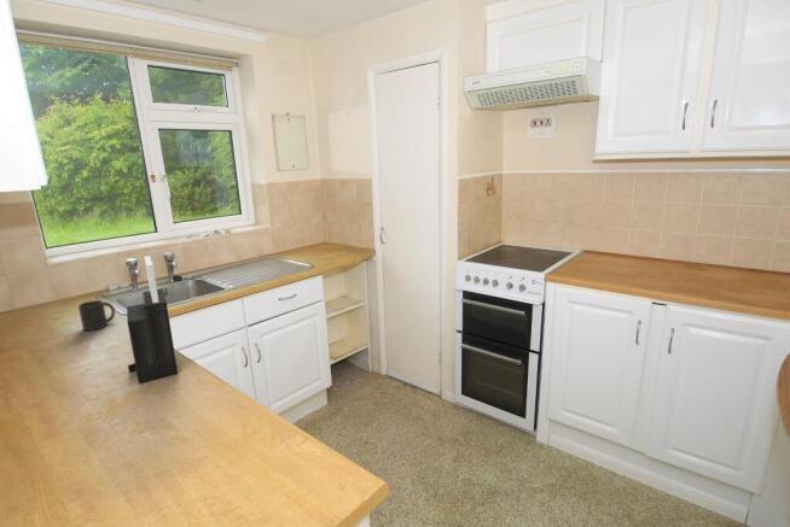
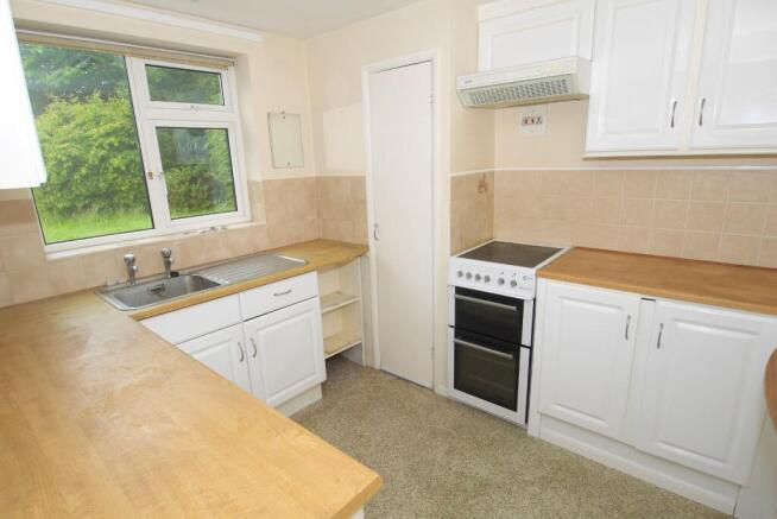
- mug (98, 314)
- knife block (143, 316)
